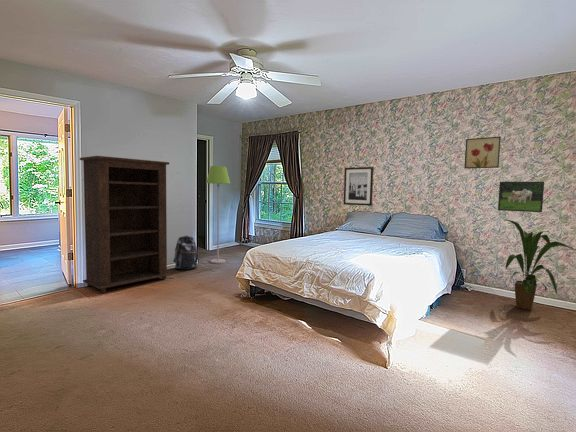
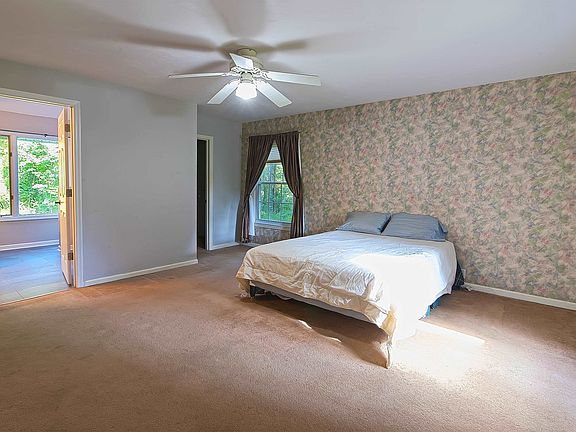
- house plant (537, 265)
- wall art (358, 186)
- floor lamp (218, 214)
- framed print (520, 196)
- wall art (482, 153)
- bookshelf (127, 222)
- backpack (186, 251)
